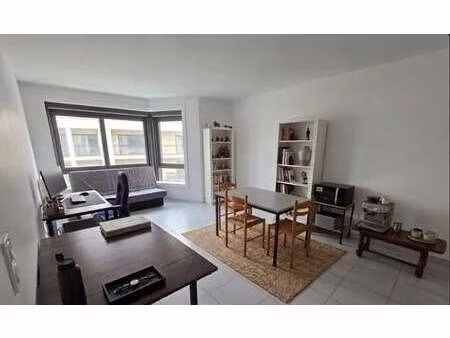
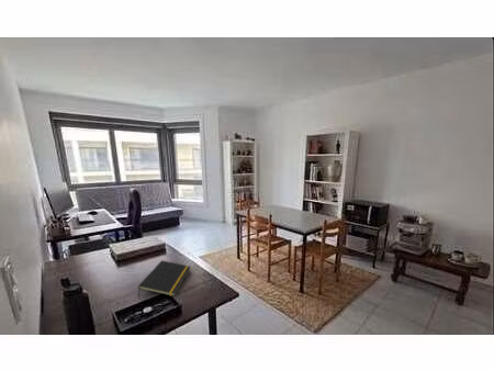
+ notepad (167, 276)
